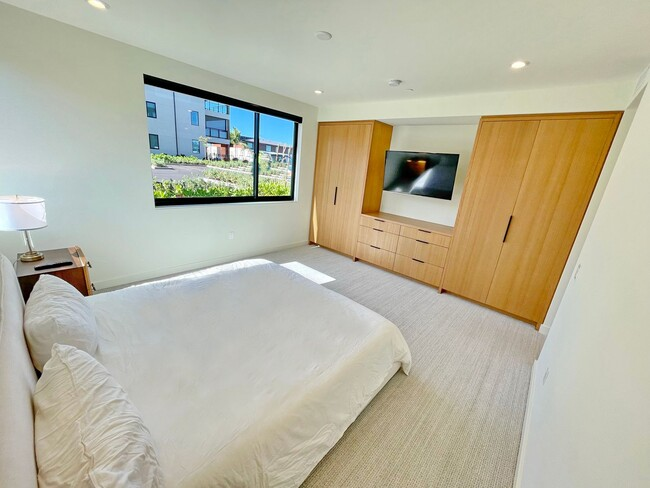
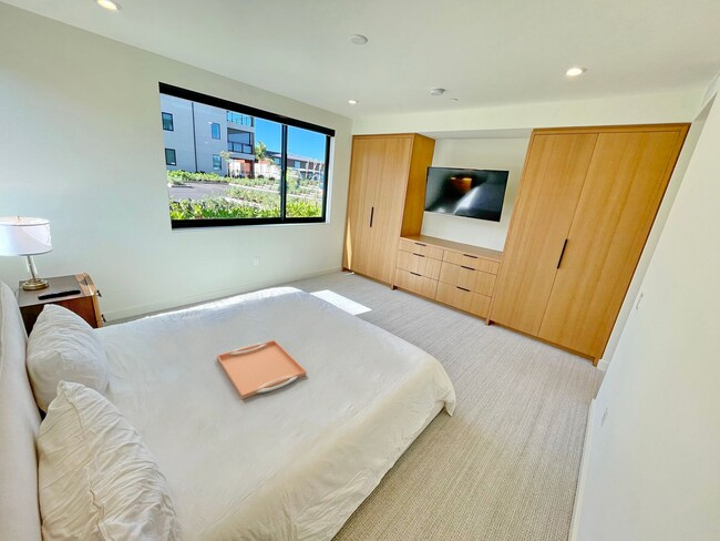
+ serving tray (260, 365)
